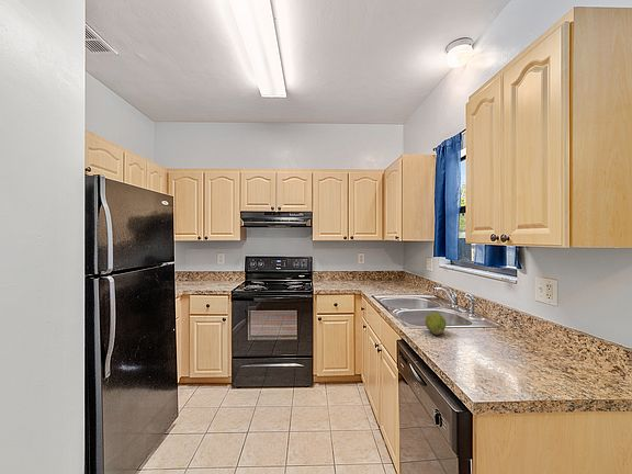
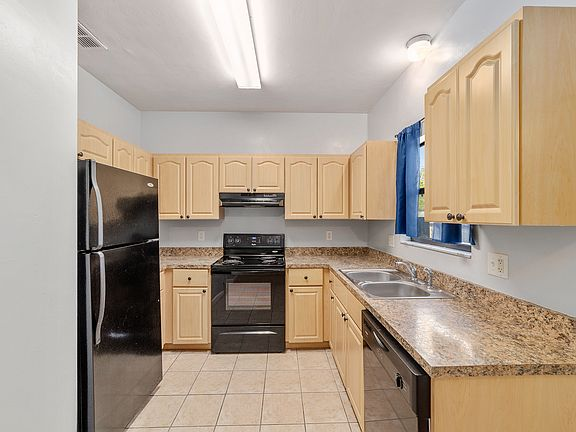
- fruit (436, 323)
